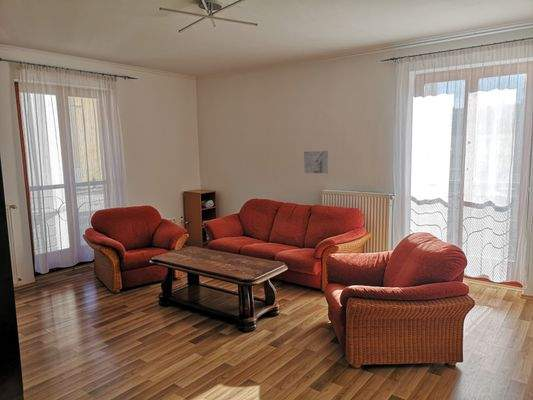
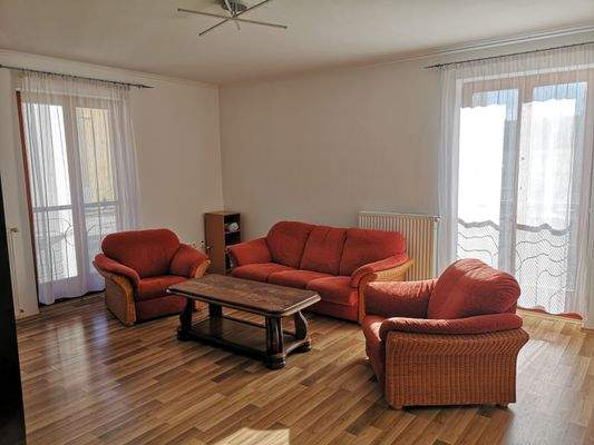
- relief sculpture (315, 162)
